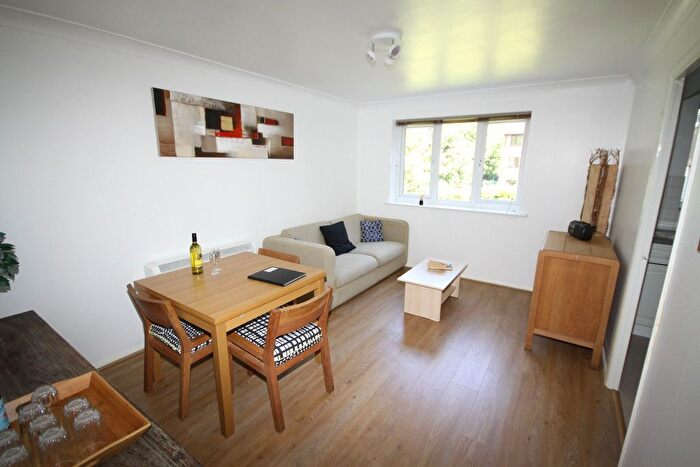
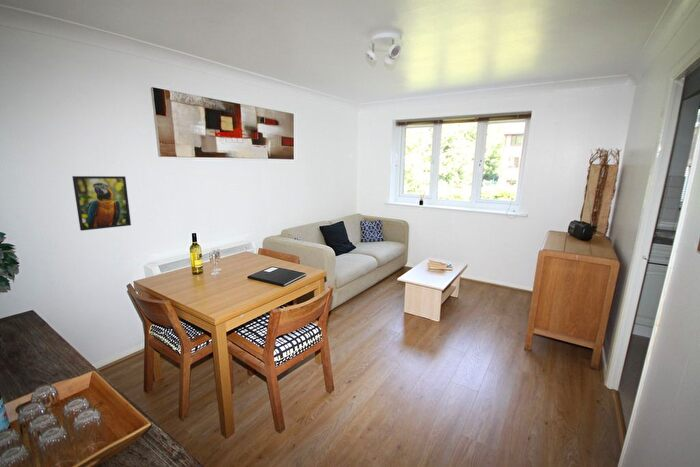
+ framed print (103, 202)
